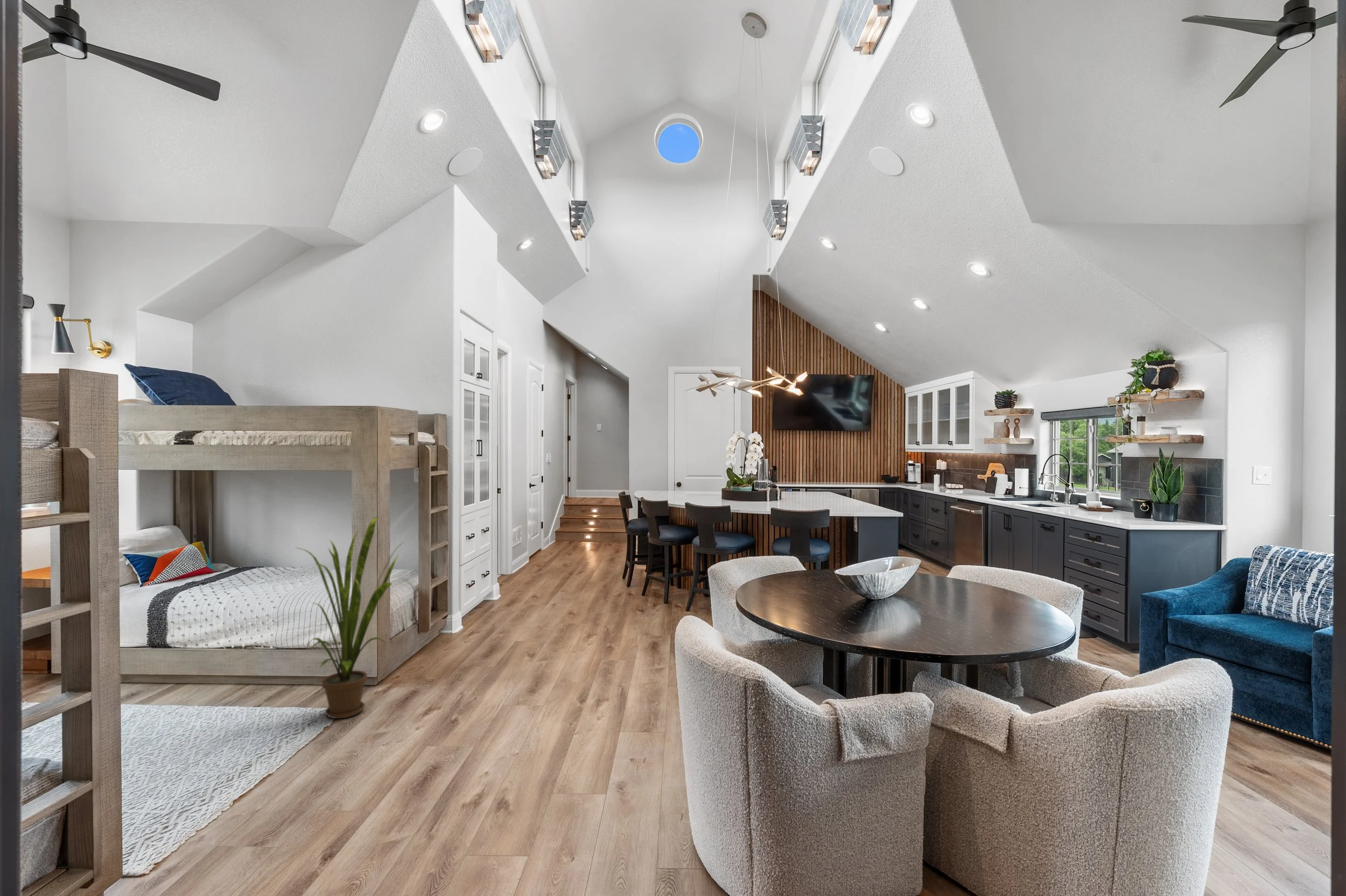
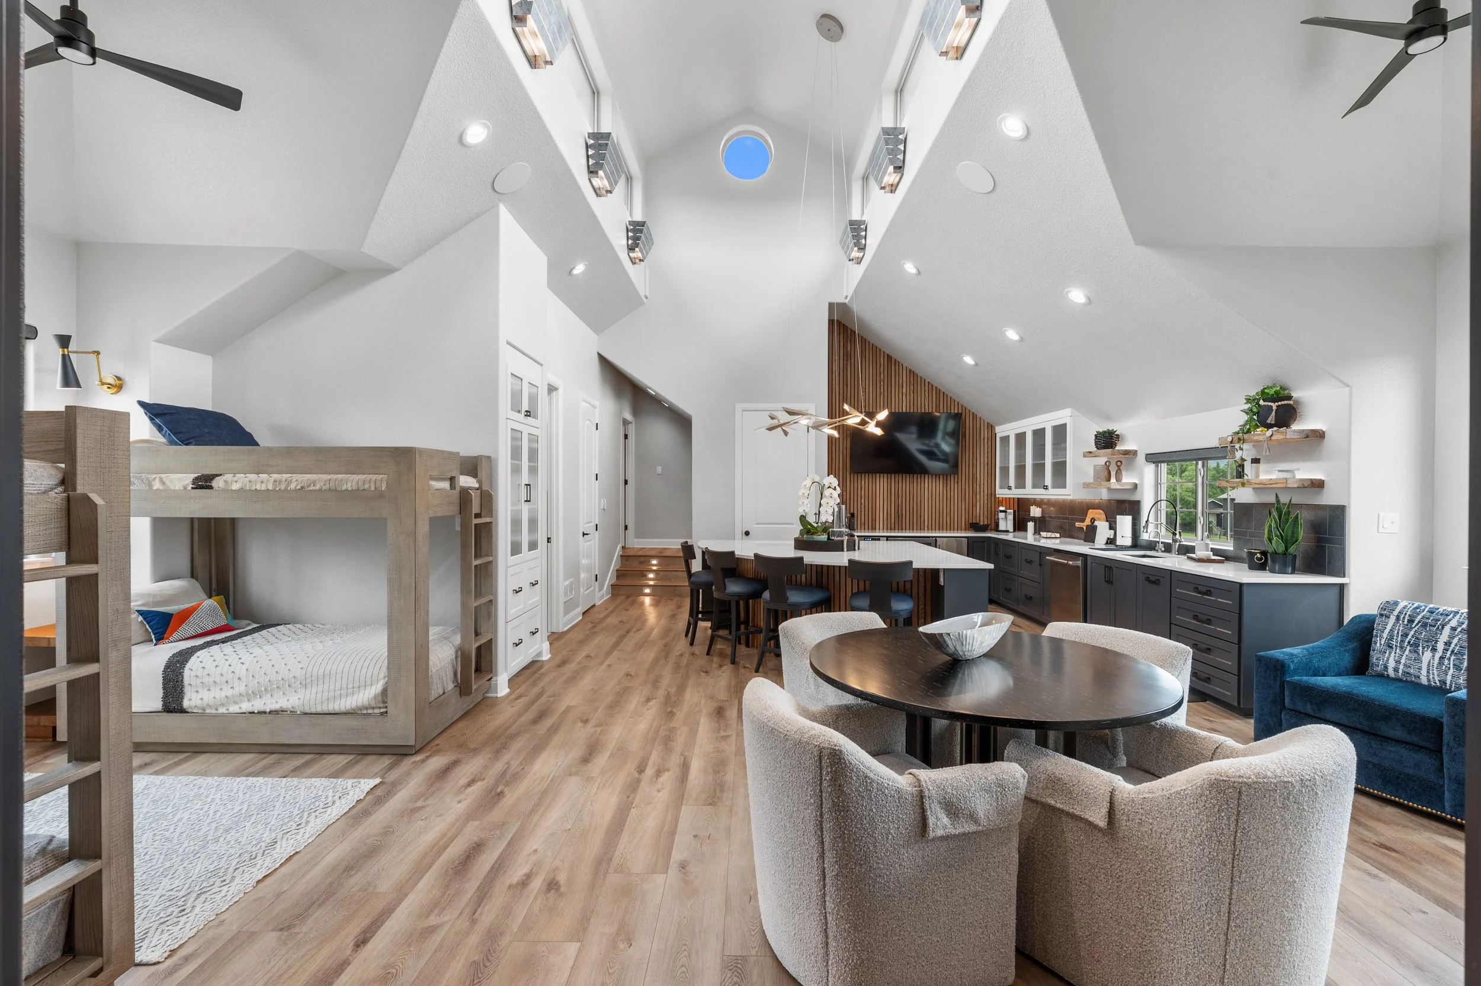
- house plant (346, 615)
